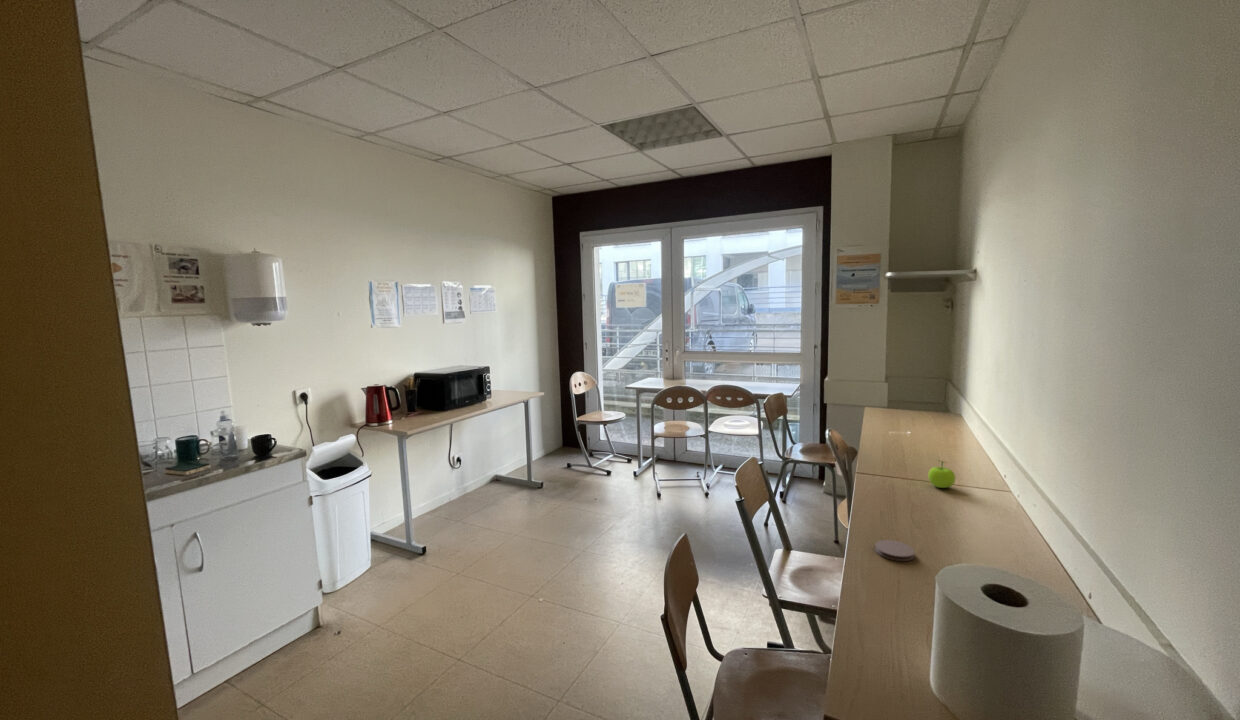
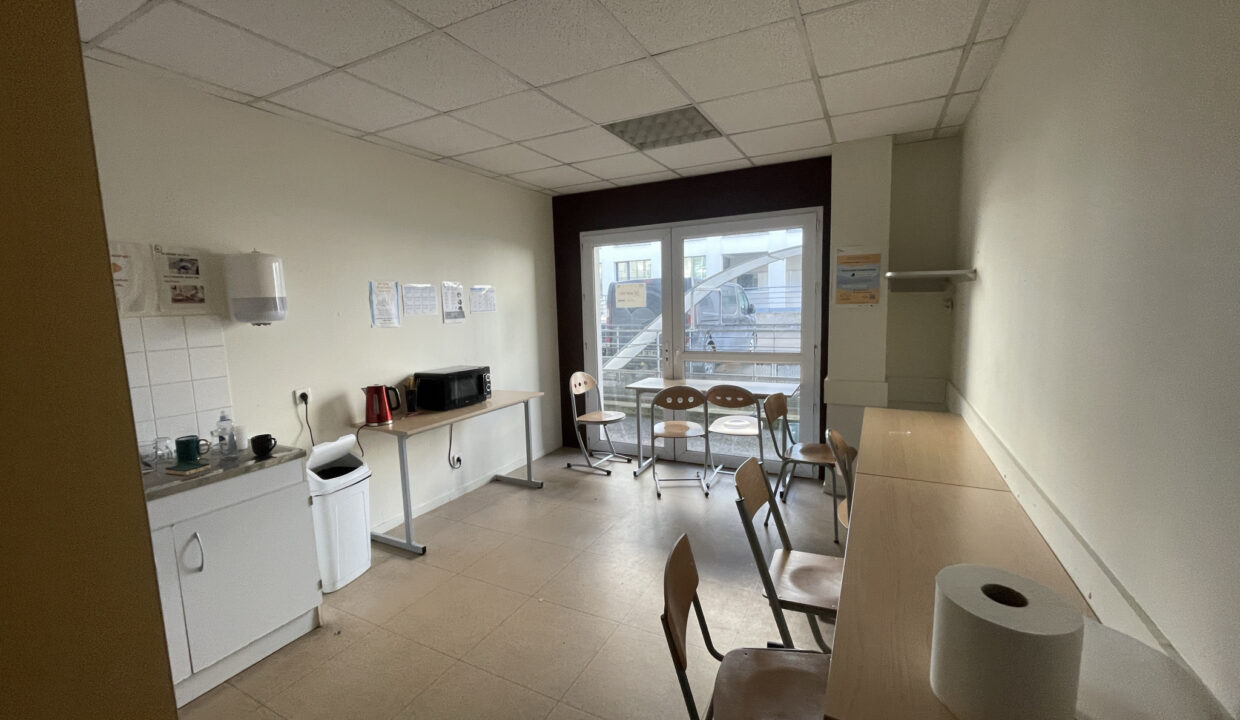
- coaster (894, 550)
- fruit (942, 473)
